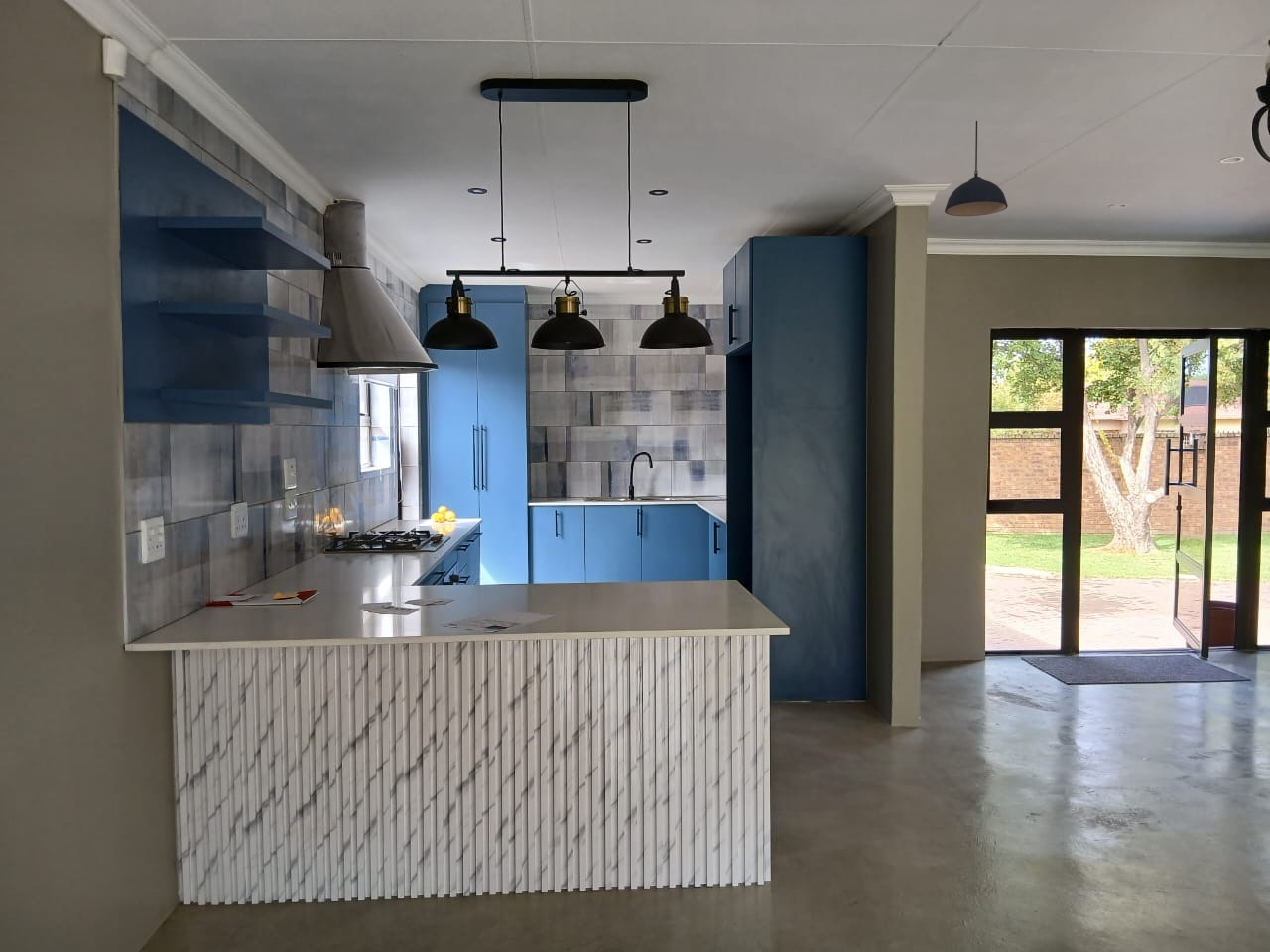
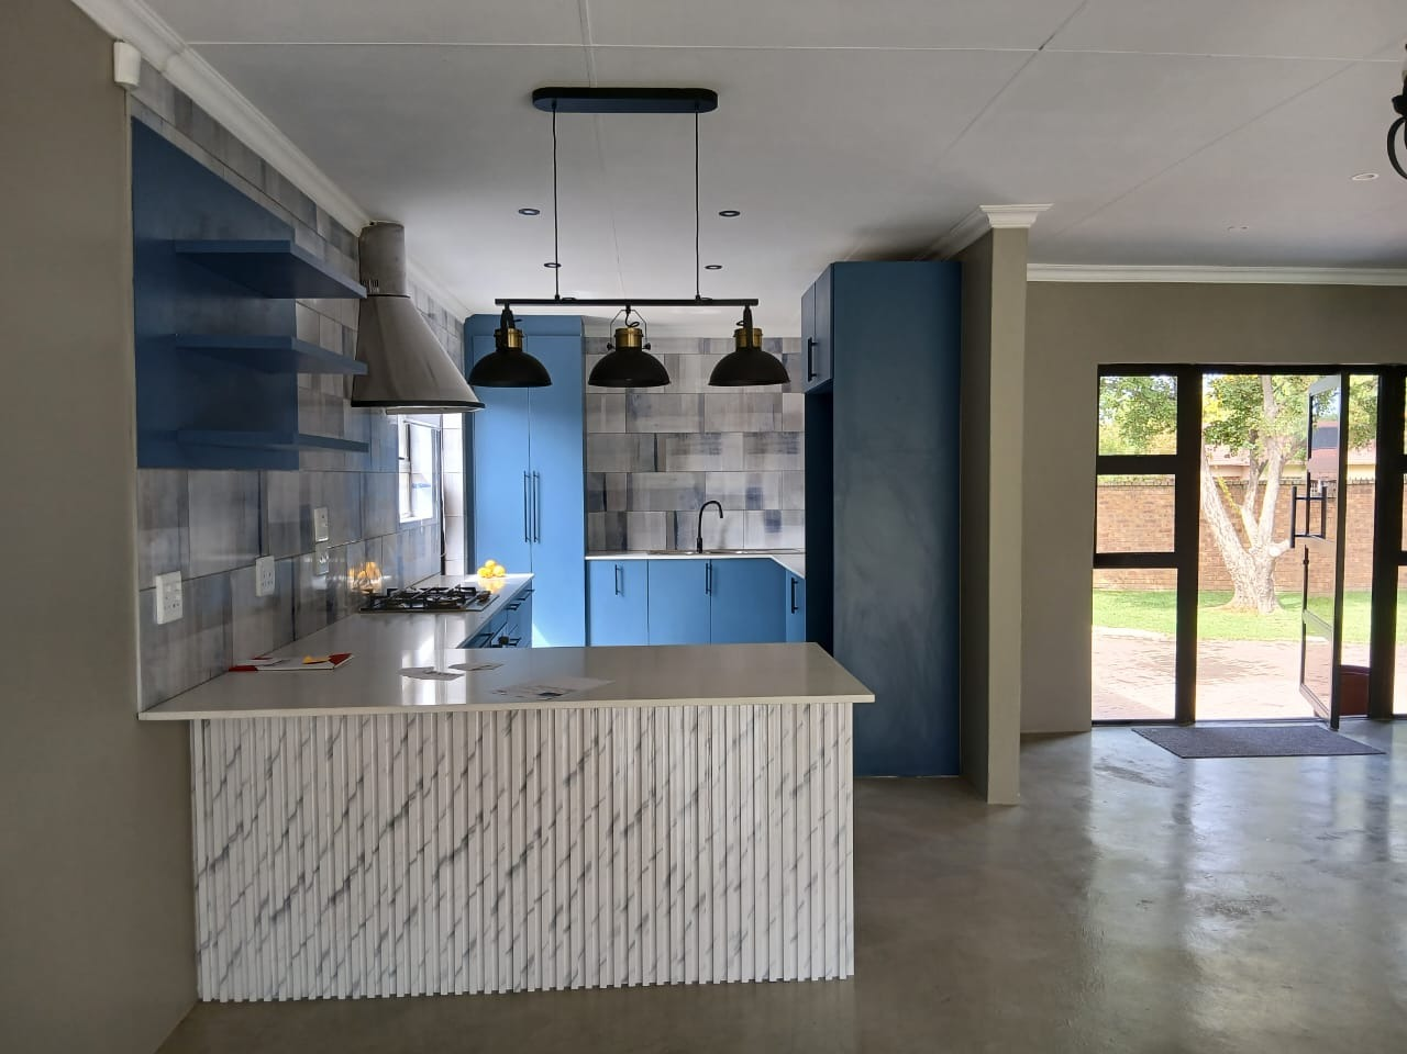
- pendant light (975, 165)
